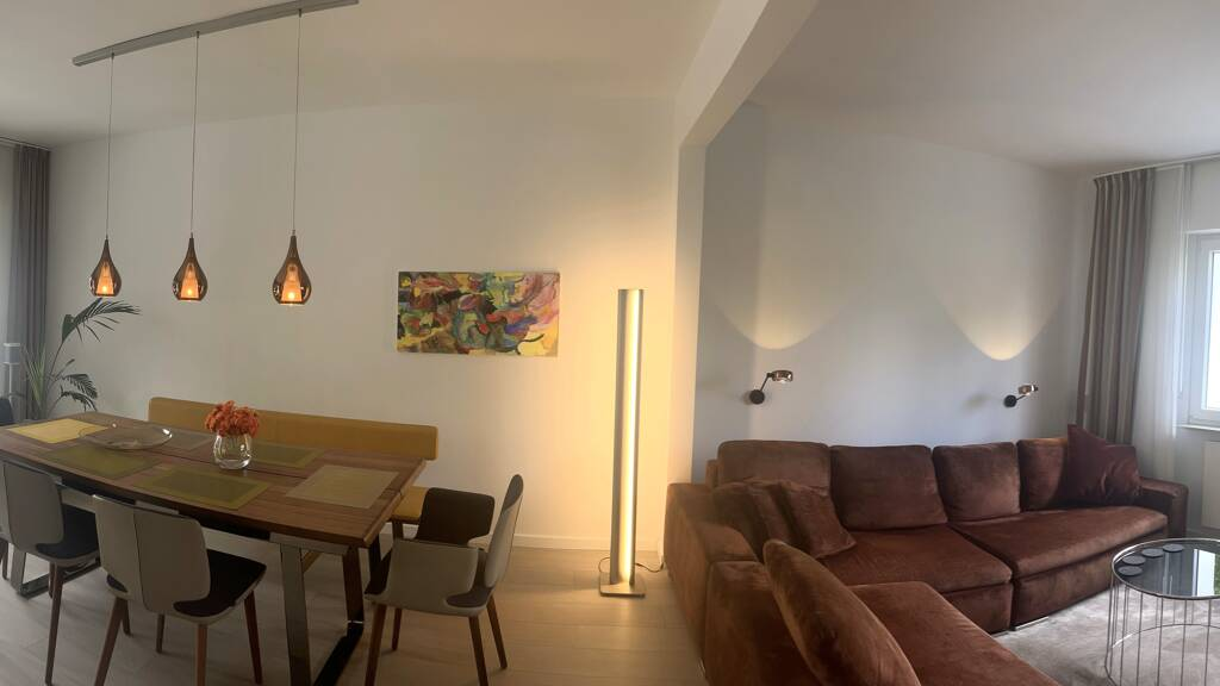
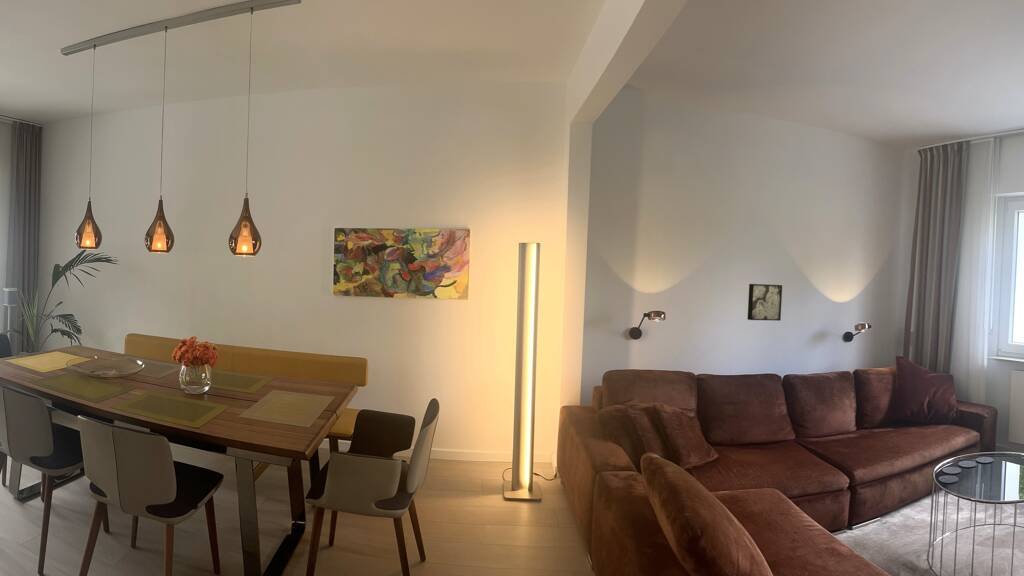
+ wall art (764, 302)
